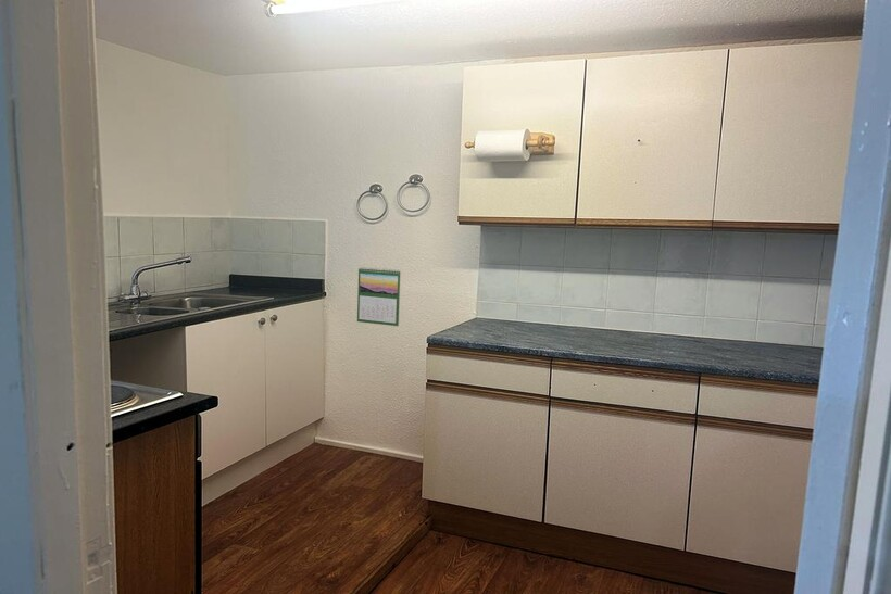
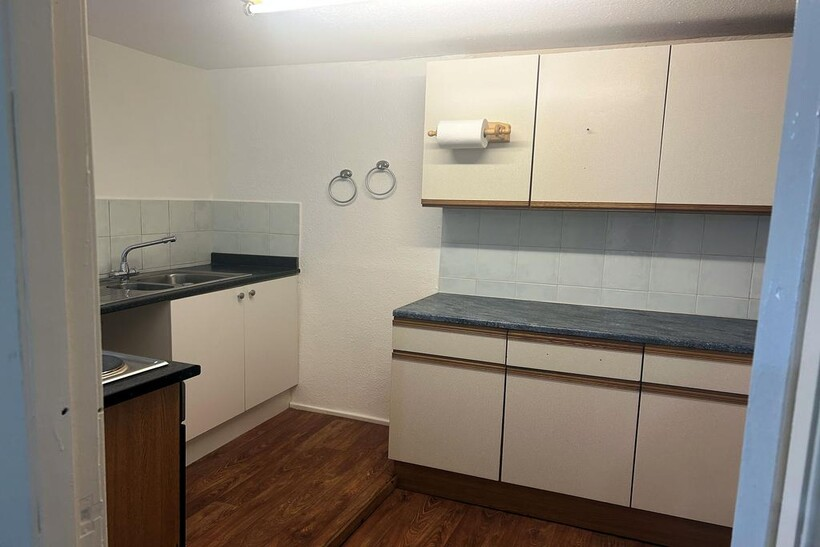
- calendar (378, 295)
